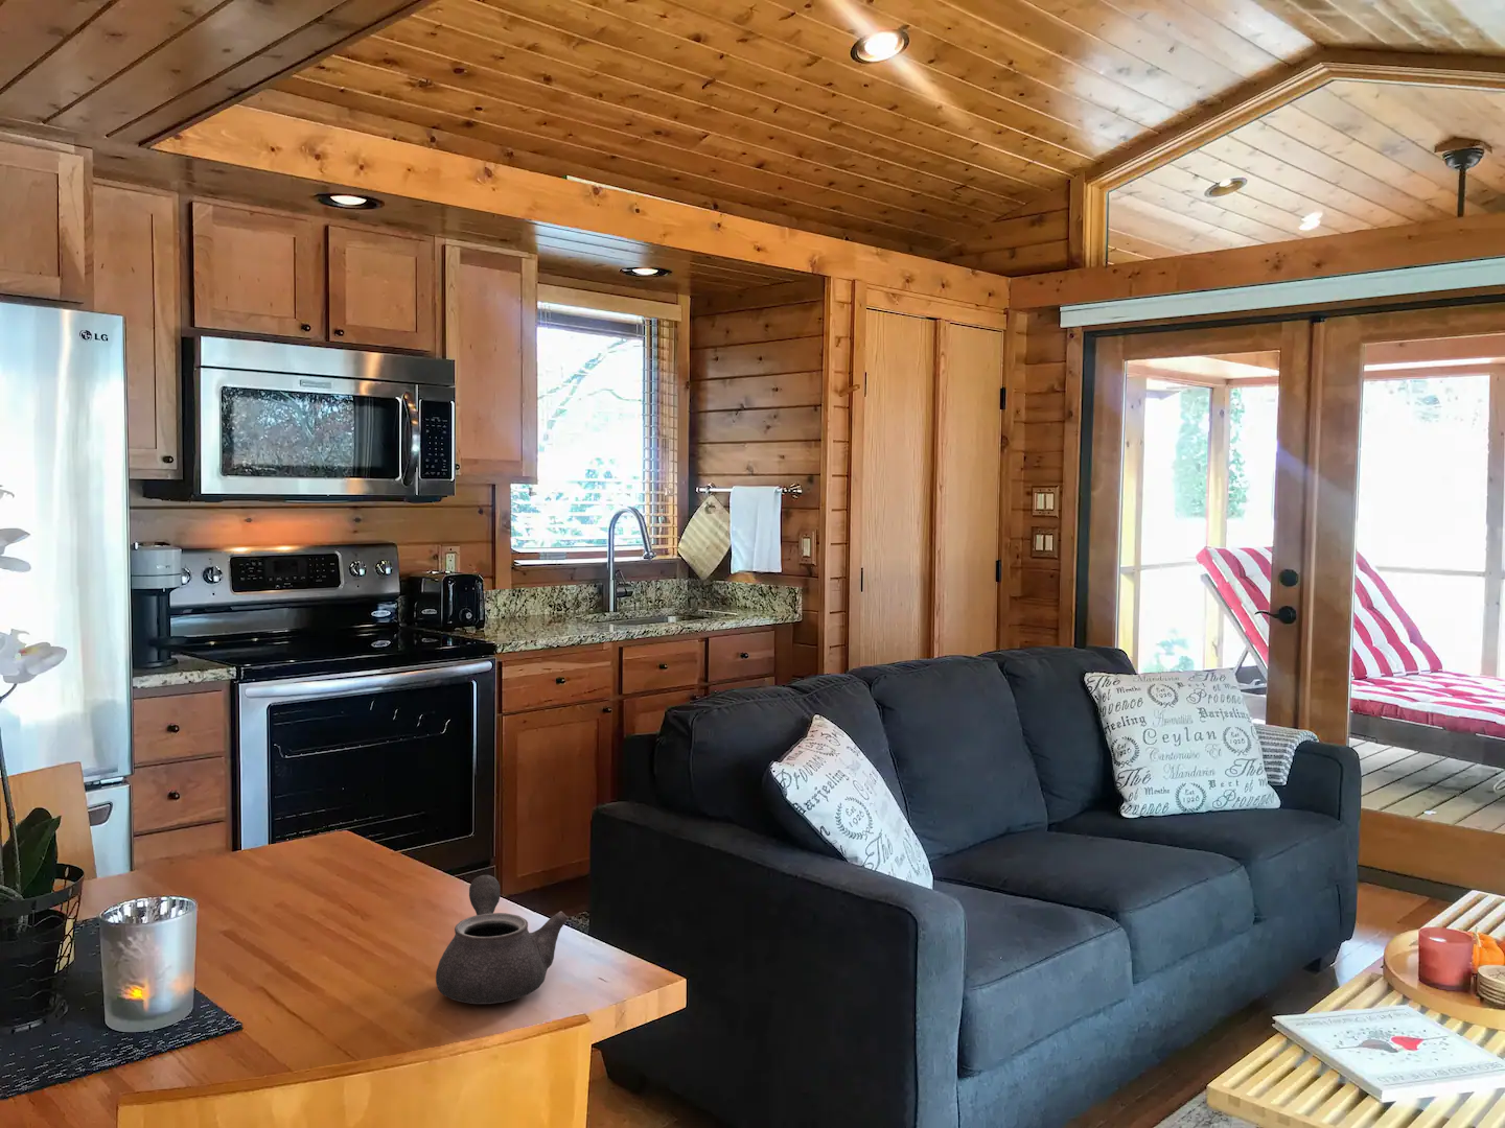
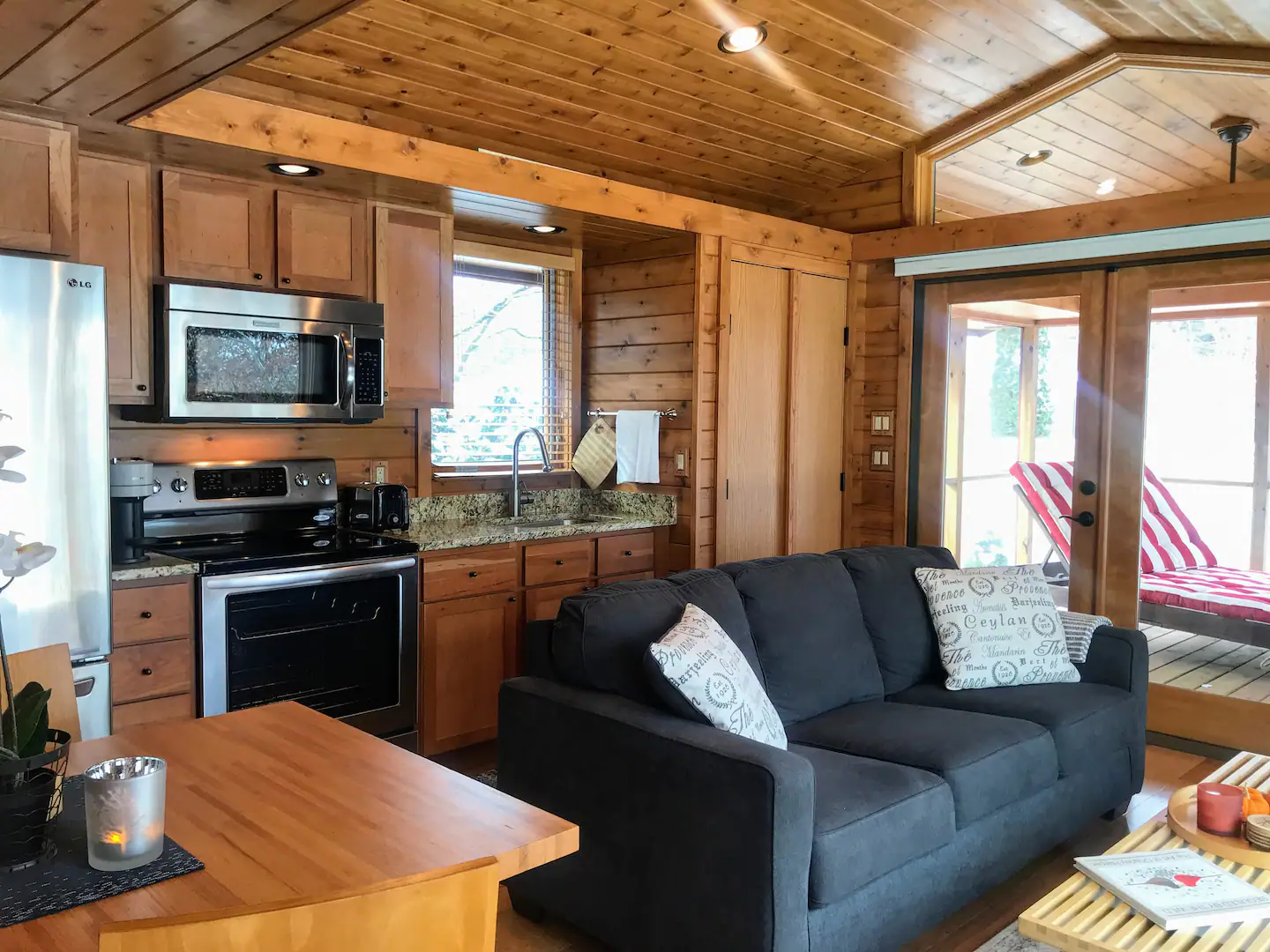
- teapot (497, 935)
